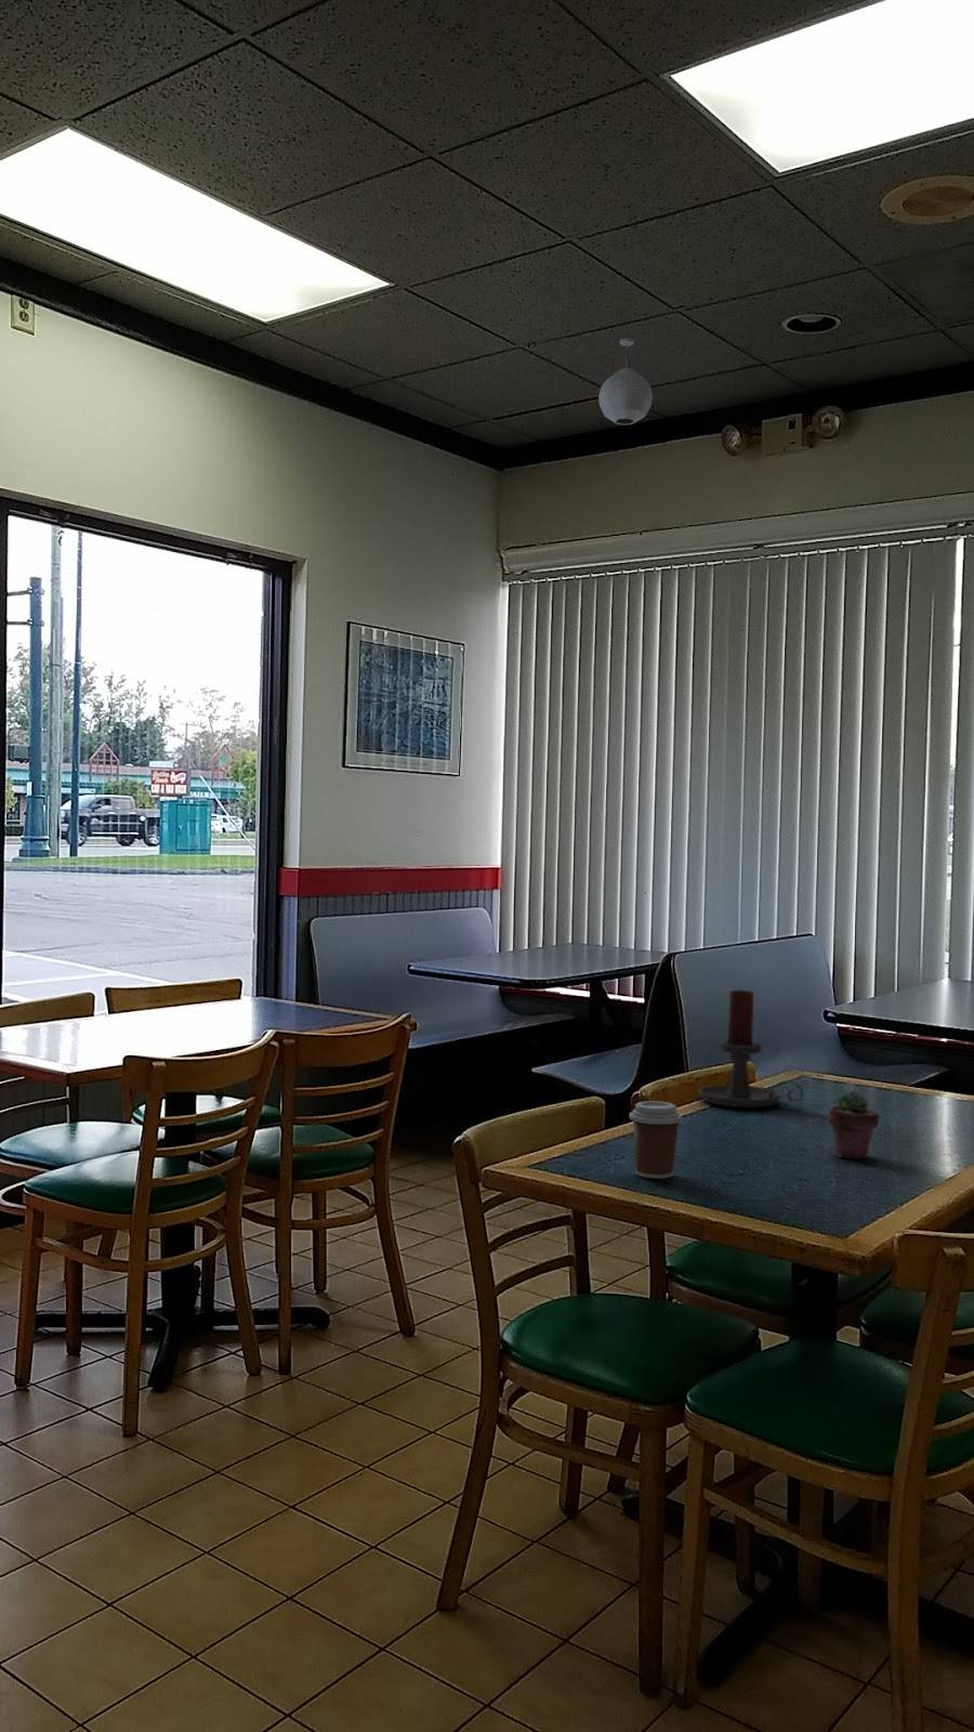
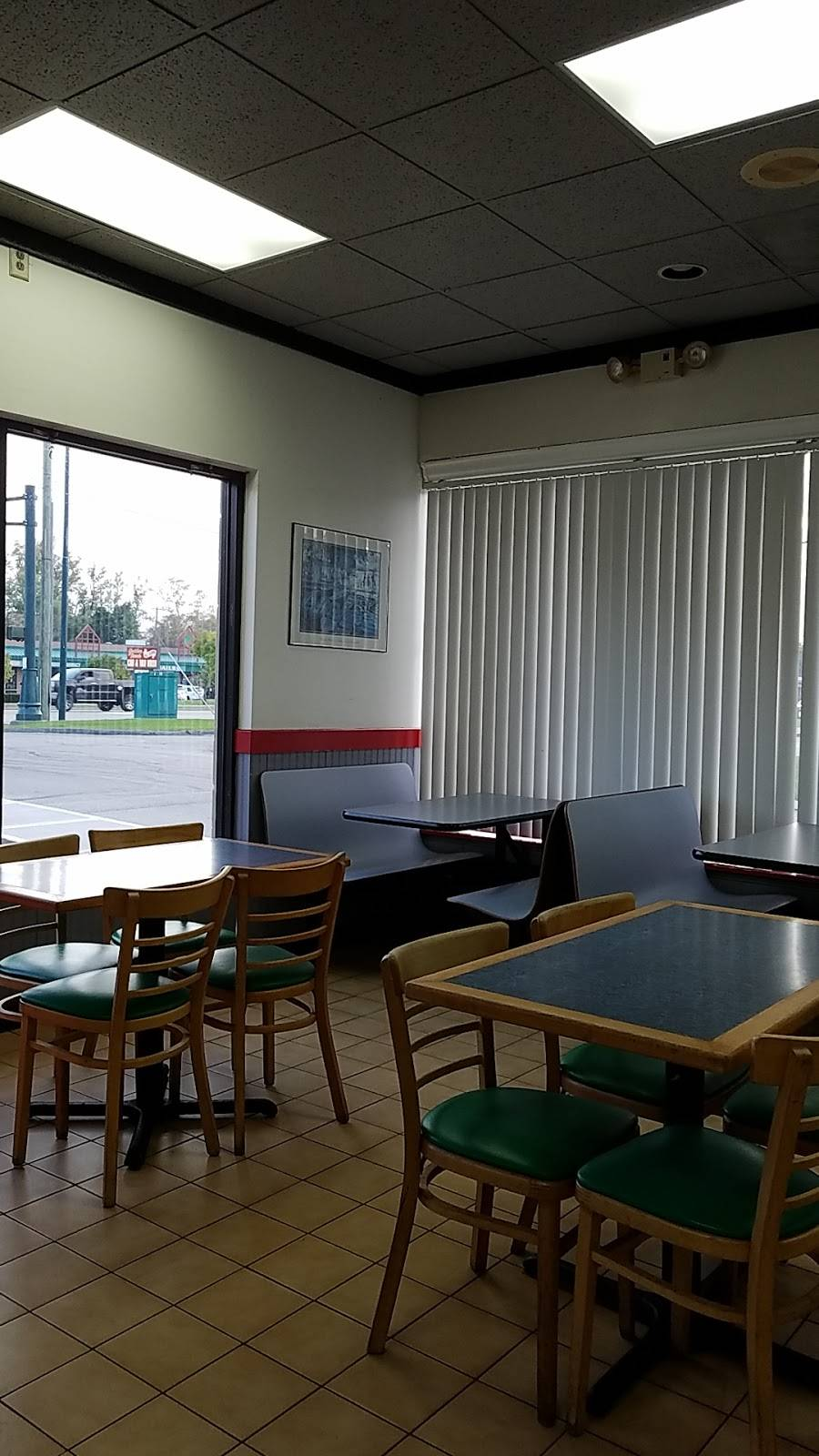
- potted succulent (853, 1123)
- coffee cup (655, 1138)
- pendant light (626, 381)
- candle holder (752, 1046)
